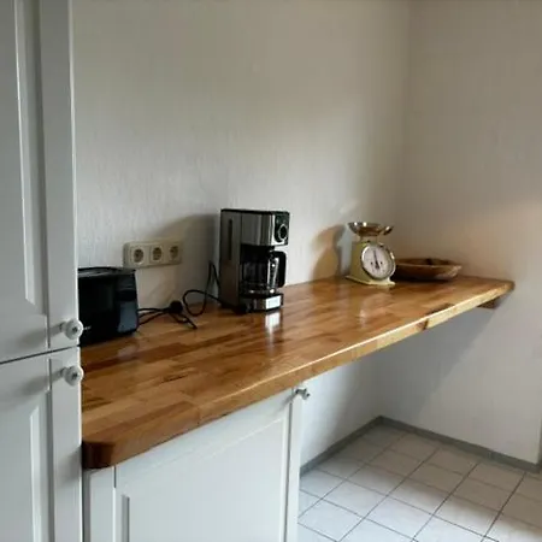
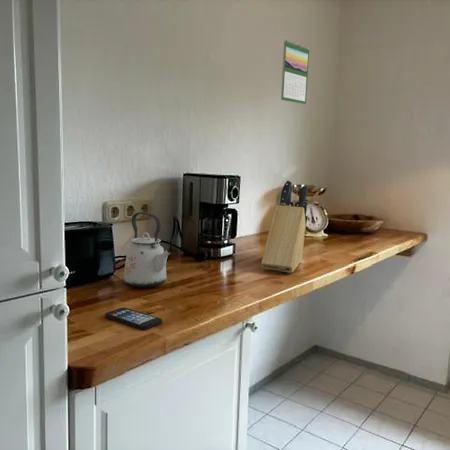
+ calendar (295, 72)
+ knife block (287, 223)
+ smartphone (133, 318)
+ kettle (150, 250)
